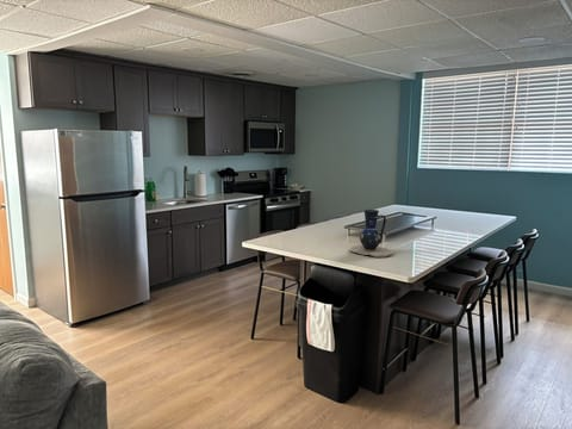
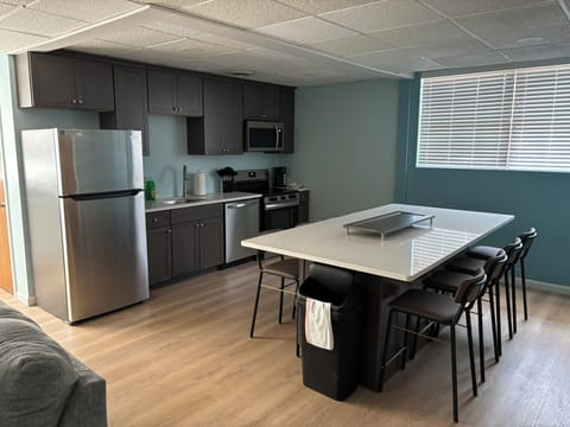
- pitcher (372, 230)
